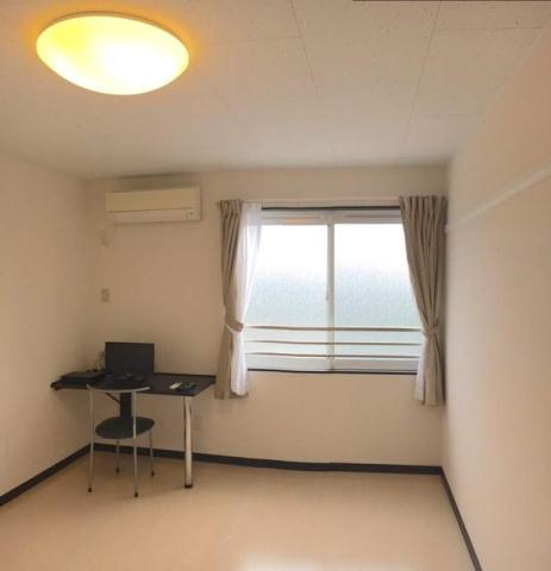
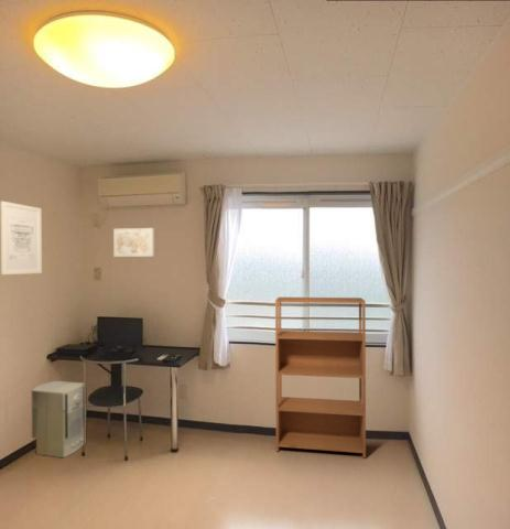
+ bookshelf (319, 373)
+ air purifier (58, 417)
+ wall art (133, 242)
+ wall art (22, 239)
